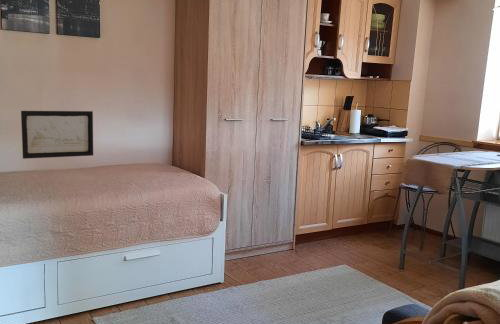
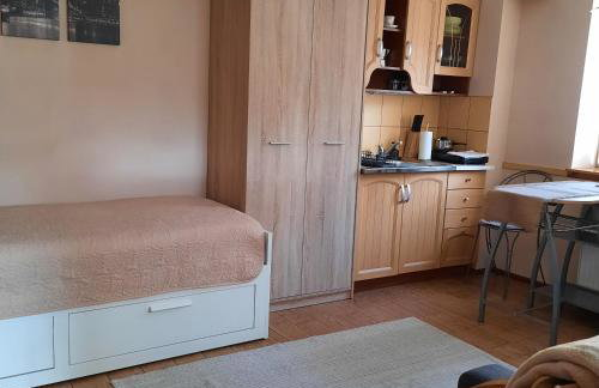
- wall art (58, 134)
